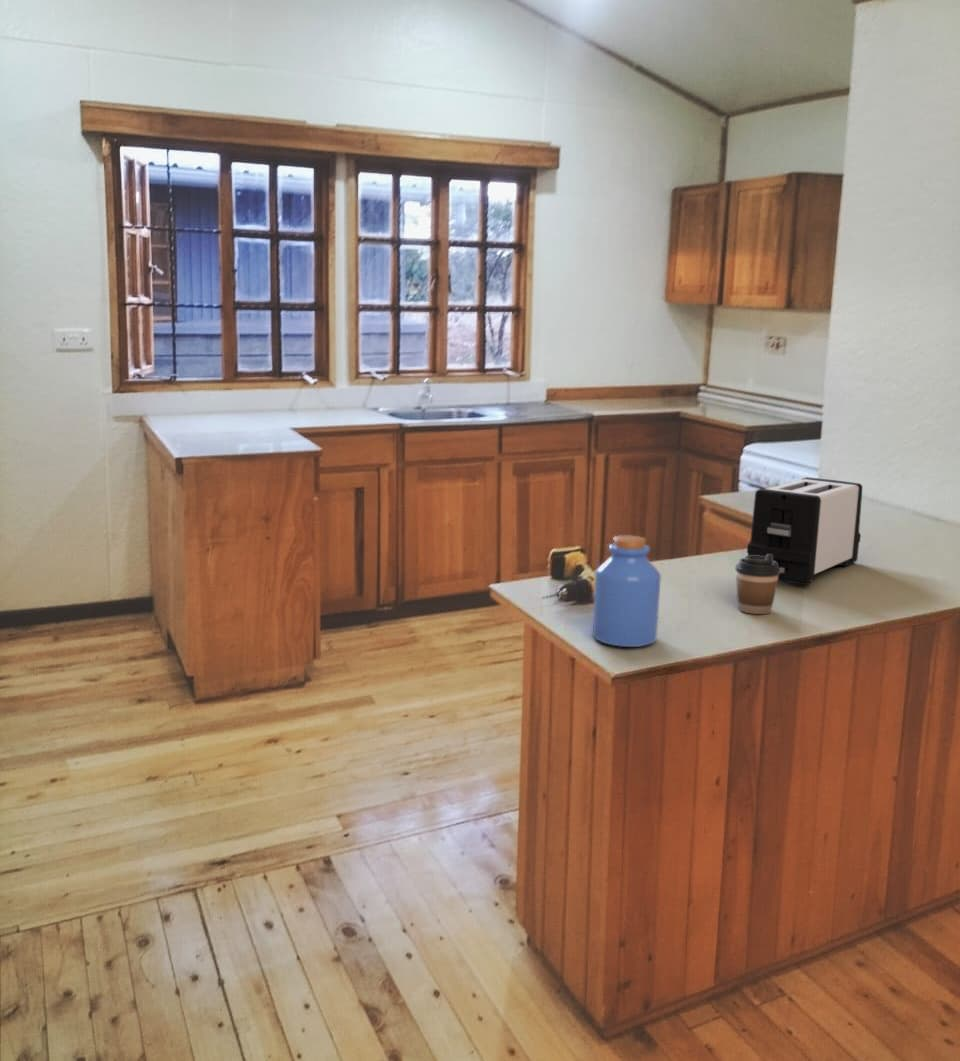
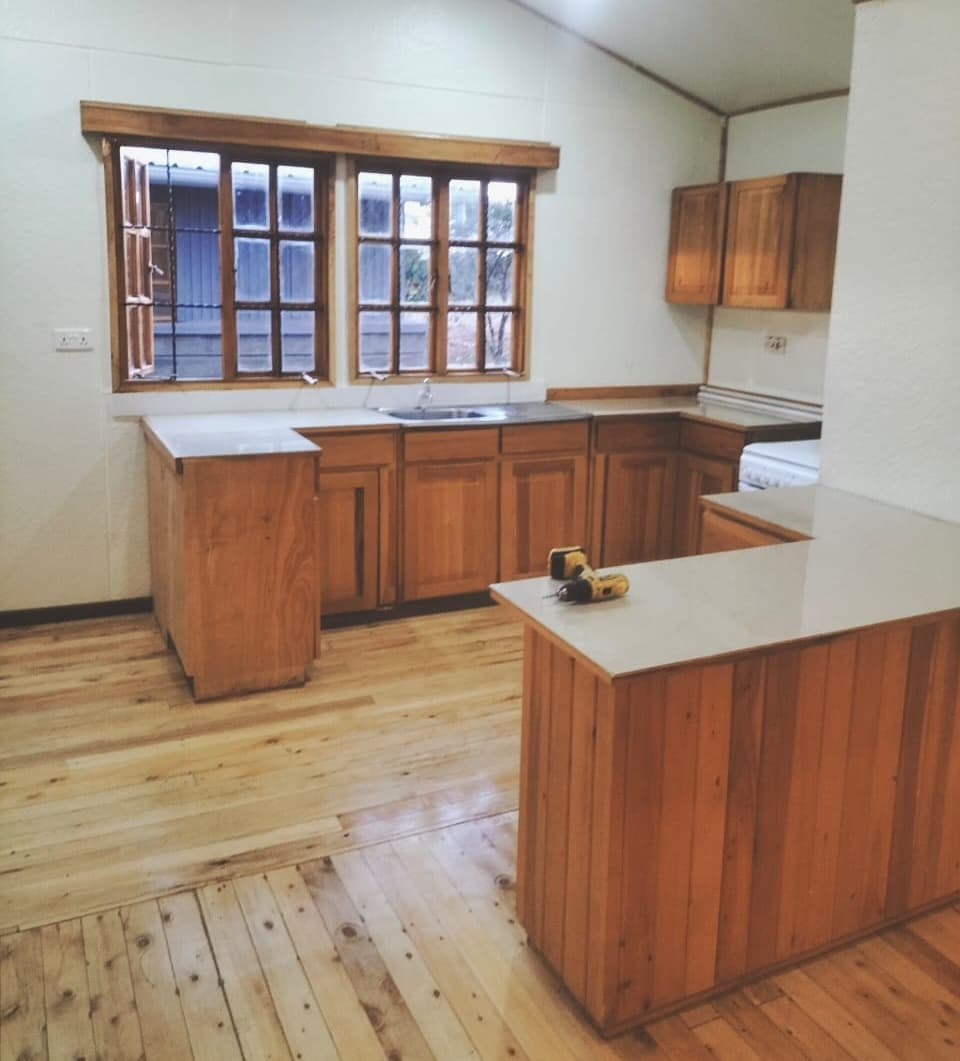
- jar (627, 588)
- coffee cup (756, 582)
- toaster (806, 528)
